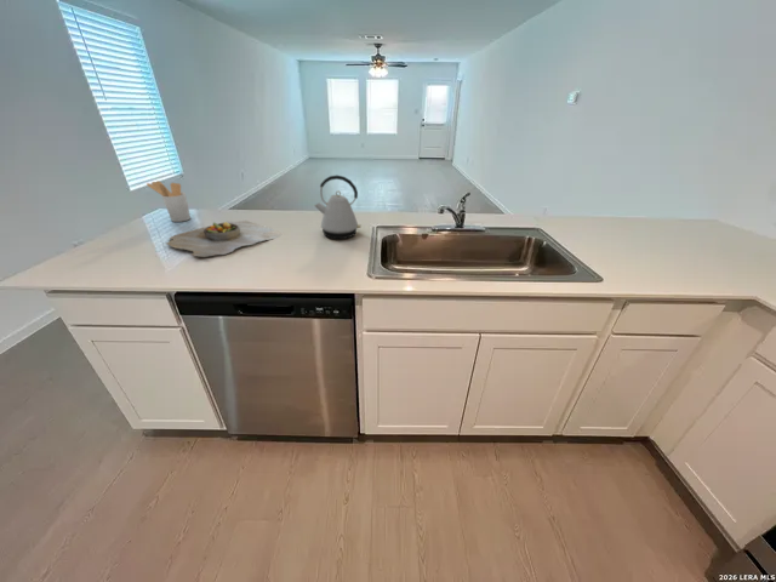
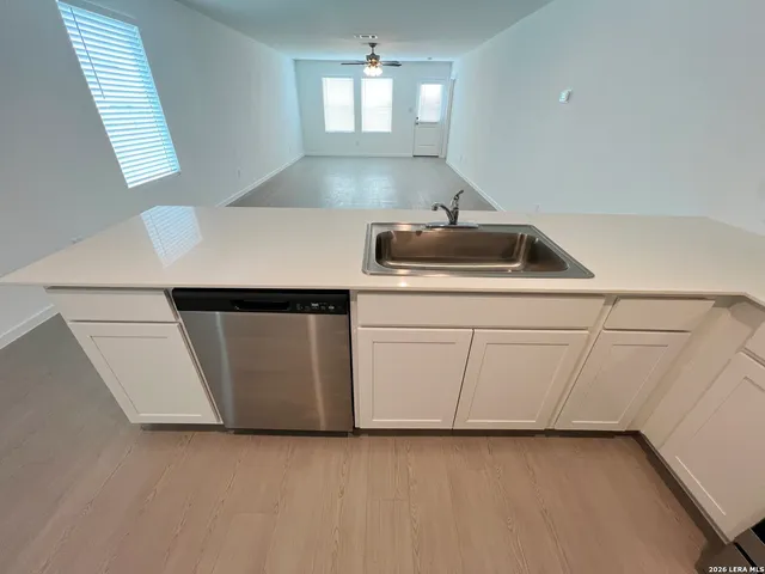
- cutting board (226, 230)
- utensil holder (170, 200)
- kettle (337, 206)
